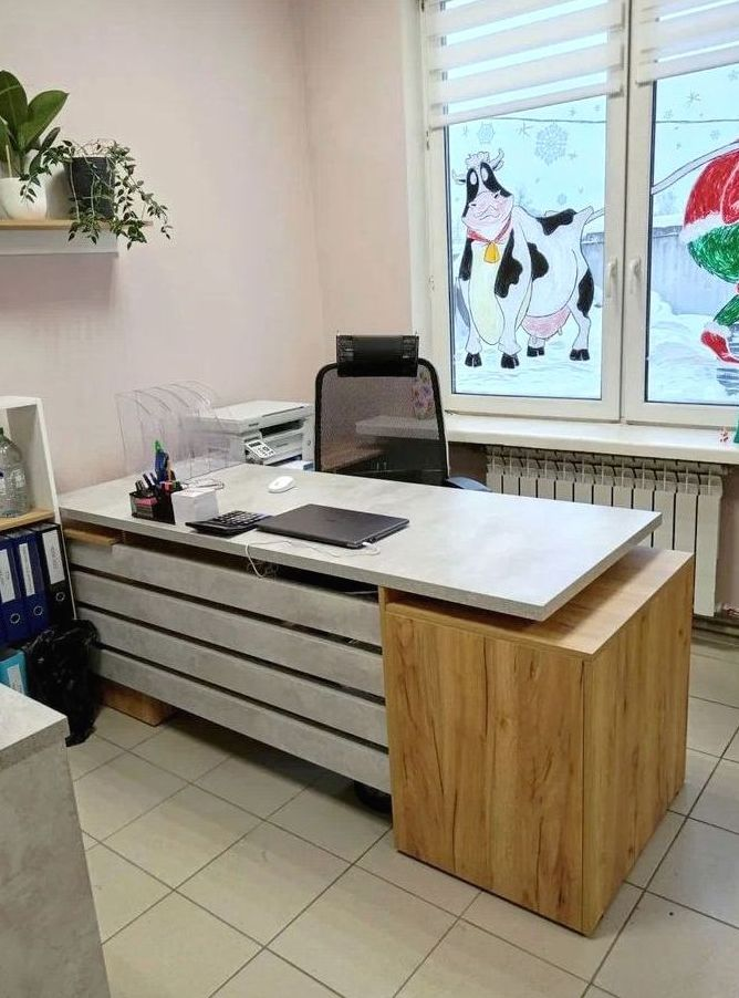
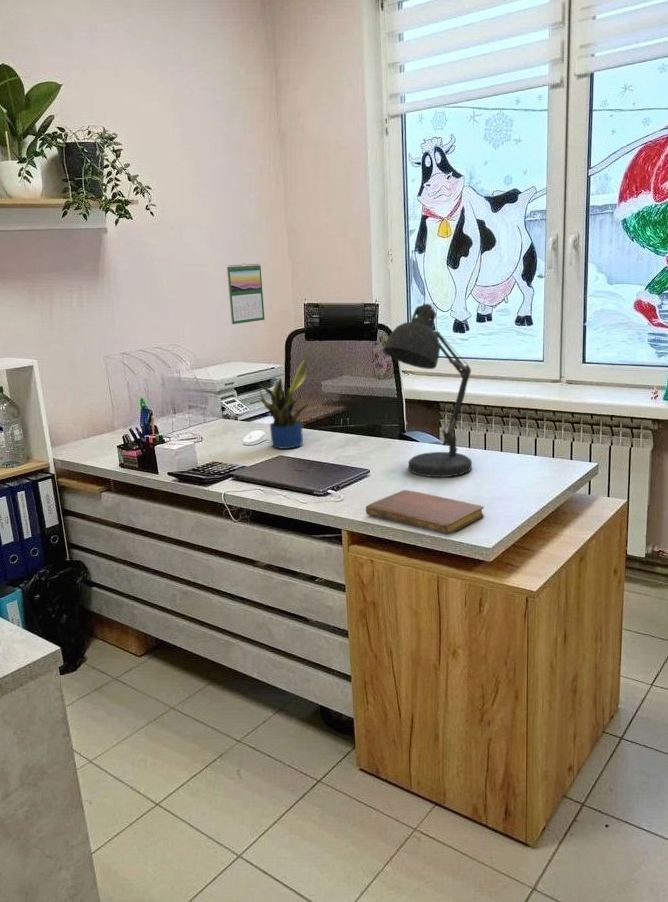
+ notebook (424, 510)
+ potted plant (286, 402)
+ calendar (246, 292)
+ desk lamp (433, 368)
